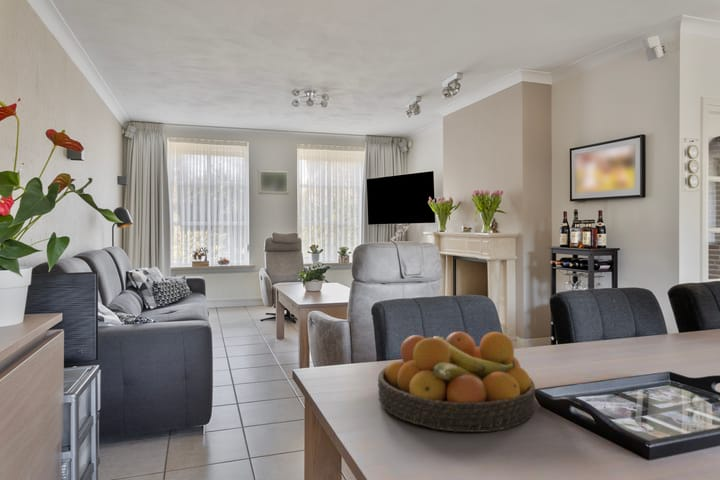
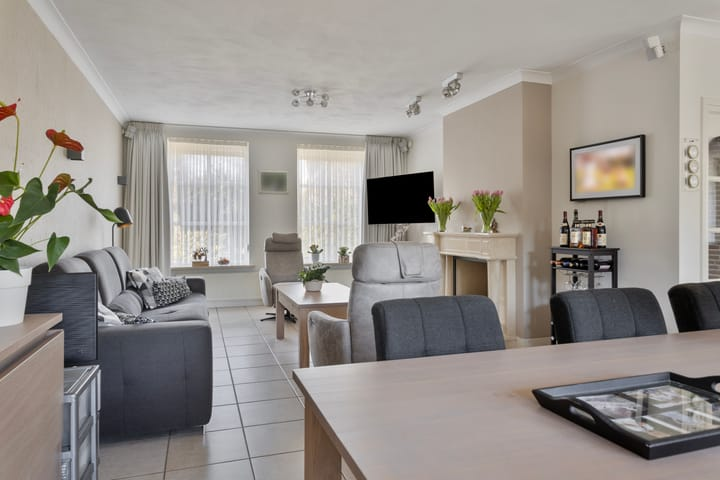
- fruit bowl (454, 366)
